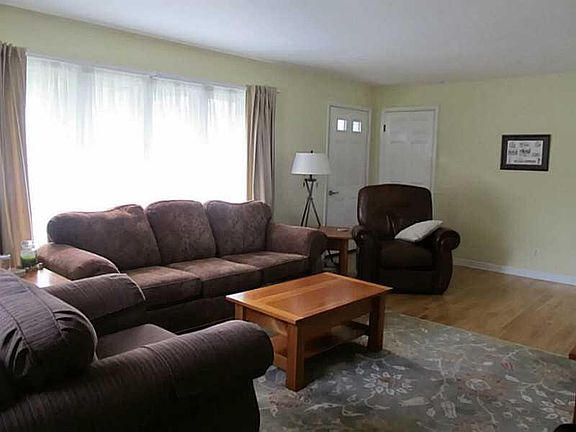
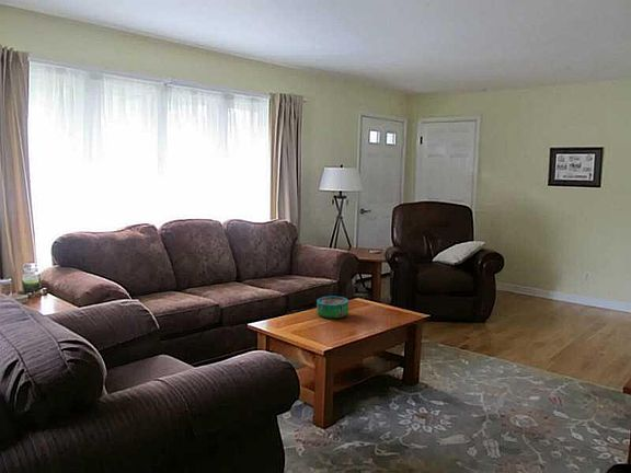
+ decorative bowl (332, 307)
